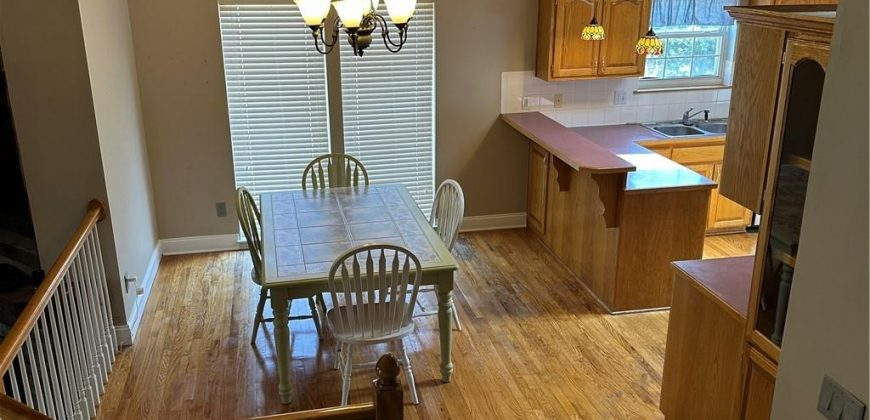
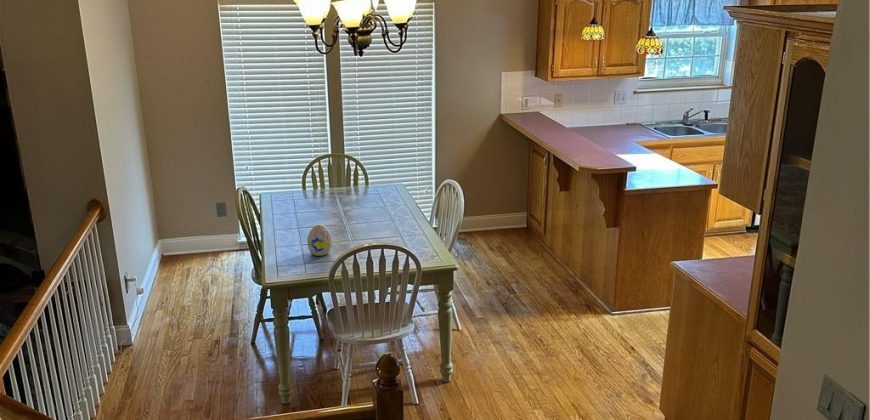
+ decorative egg (319, 238)
